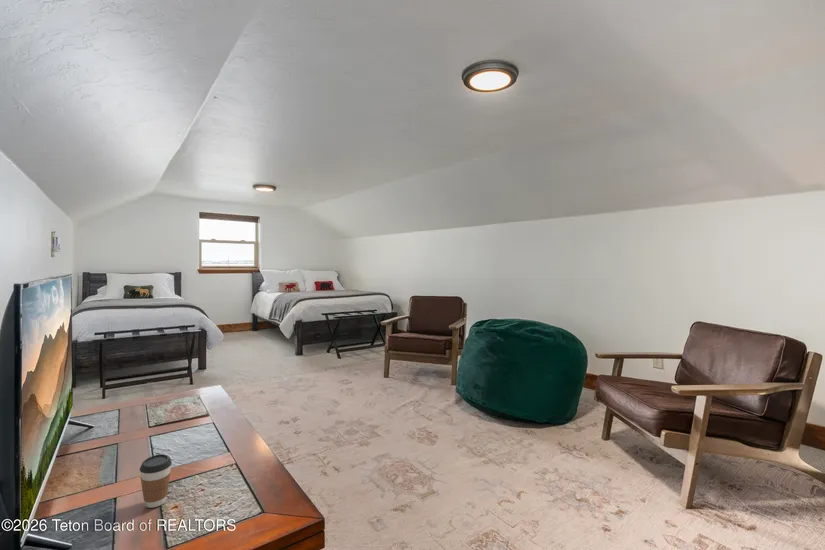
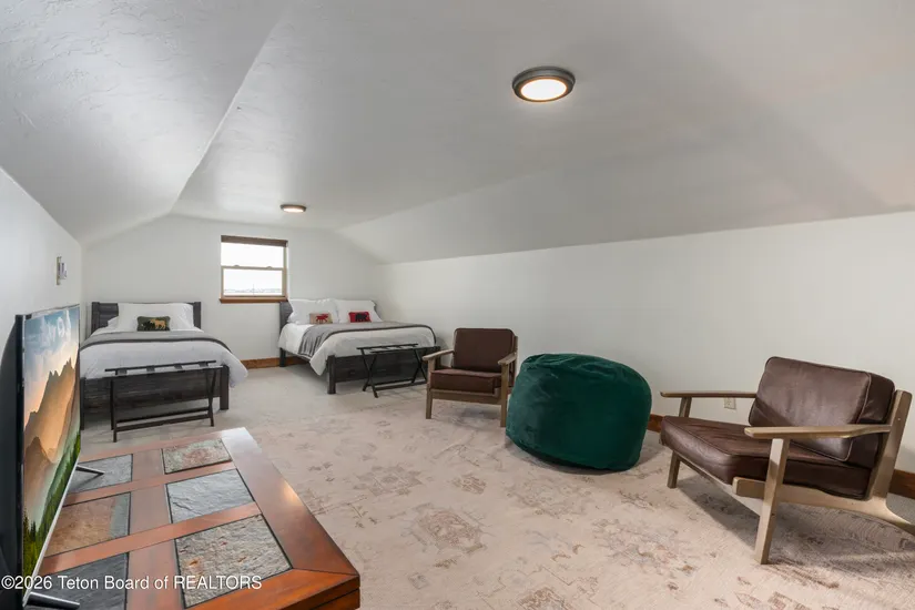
- coffee cup (155, 481)
